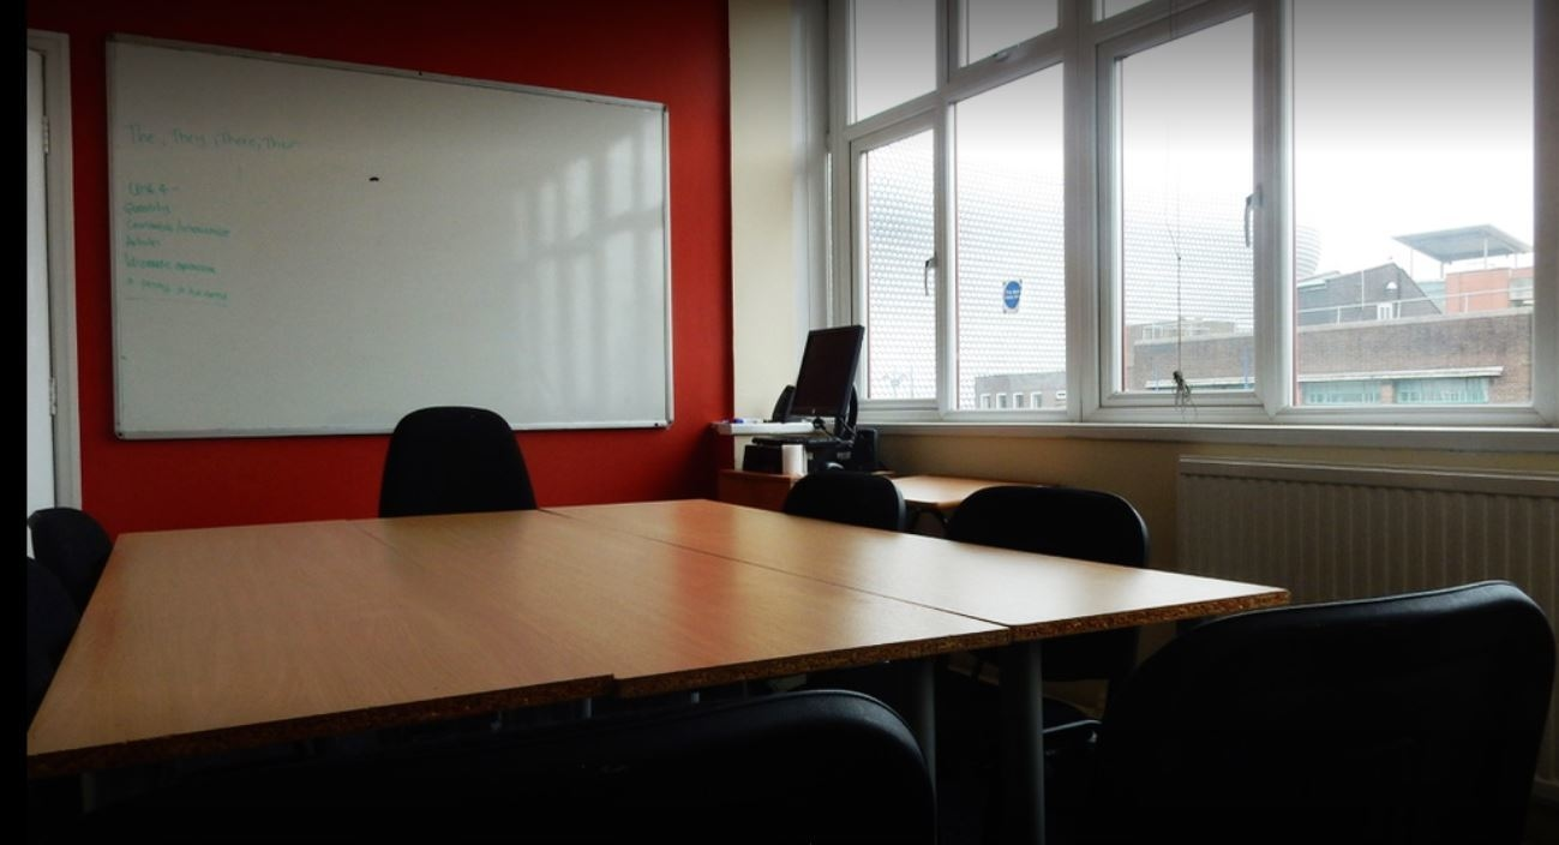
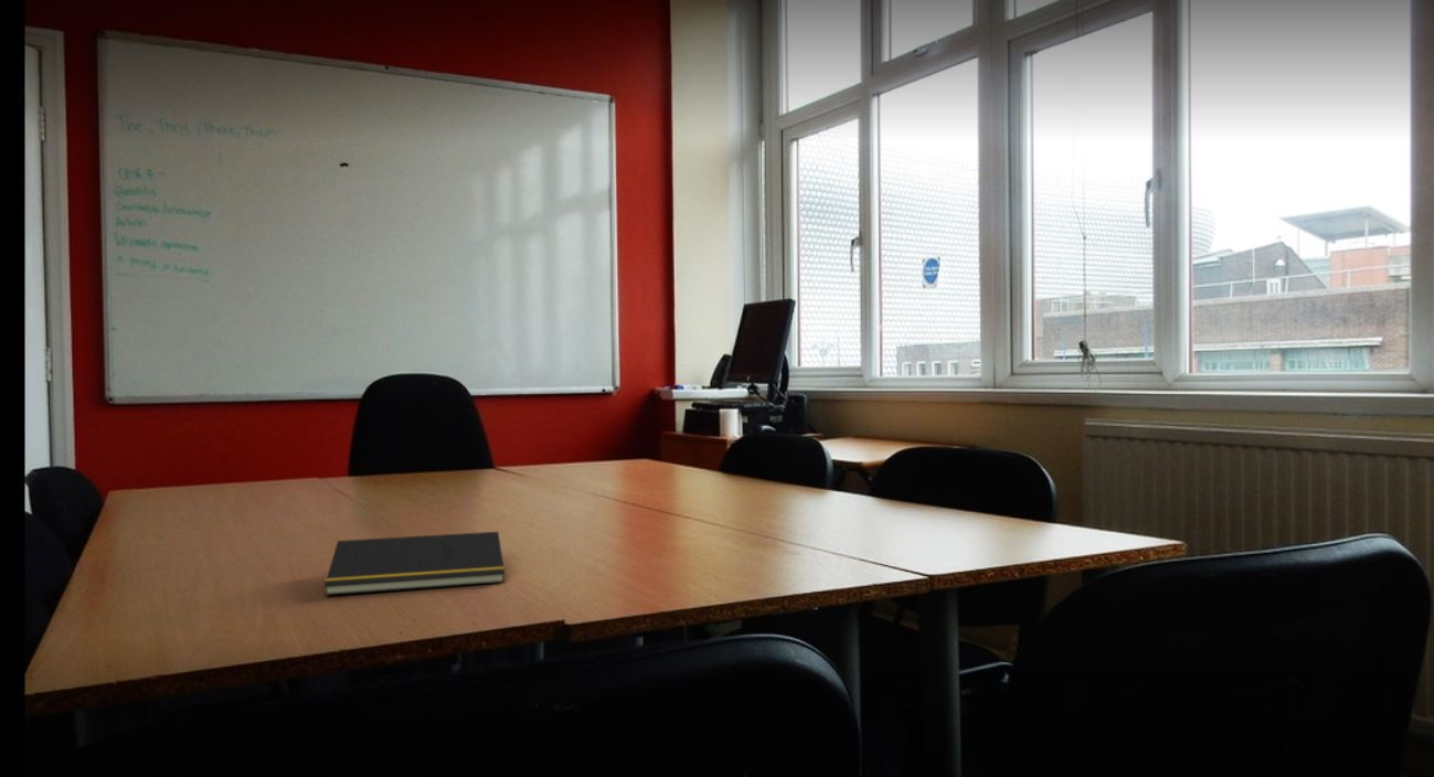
+ notepad (418, 561)
